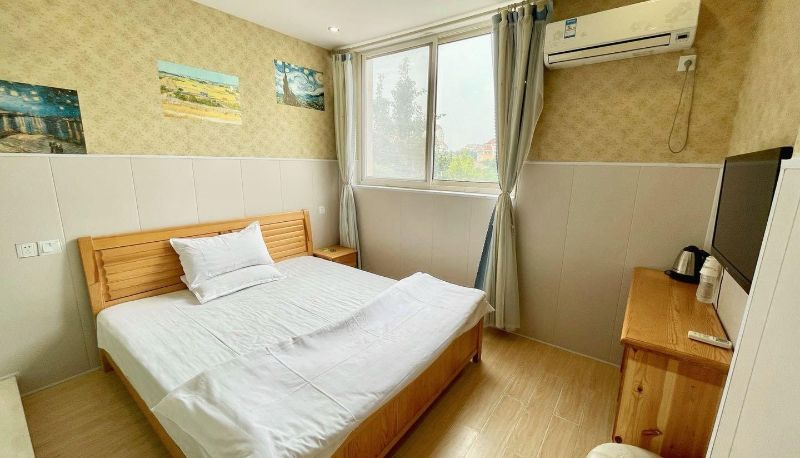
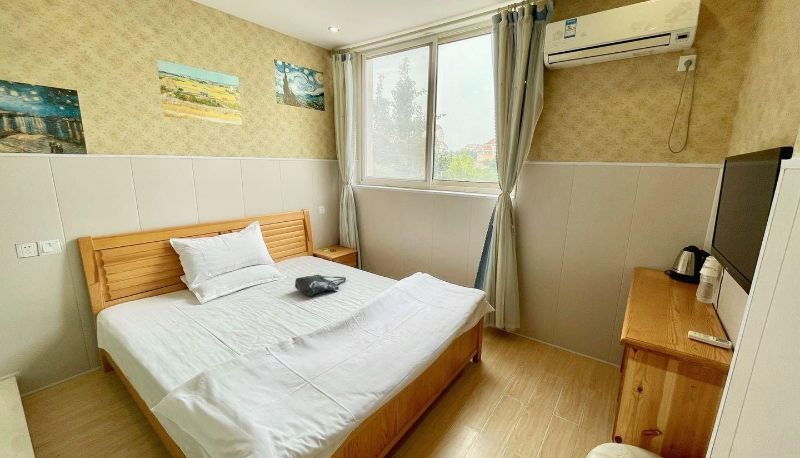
+ tote bag (324, 280)
